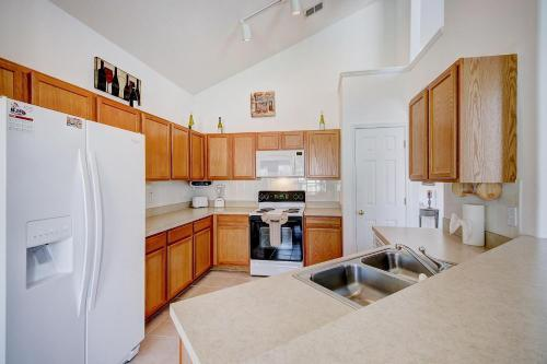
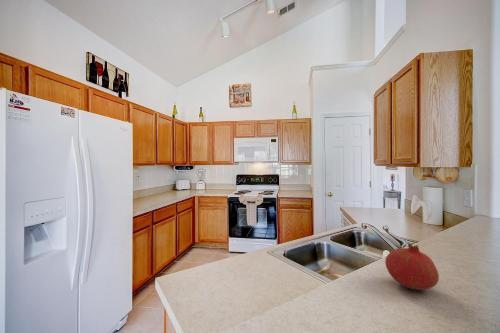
+ fruit (410, 264)
